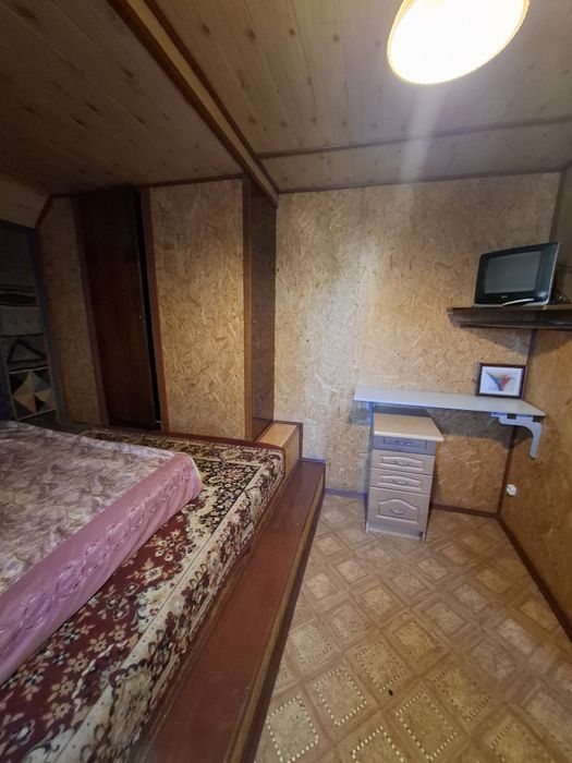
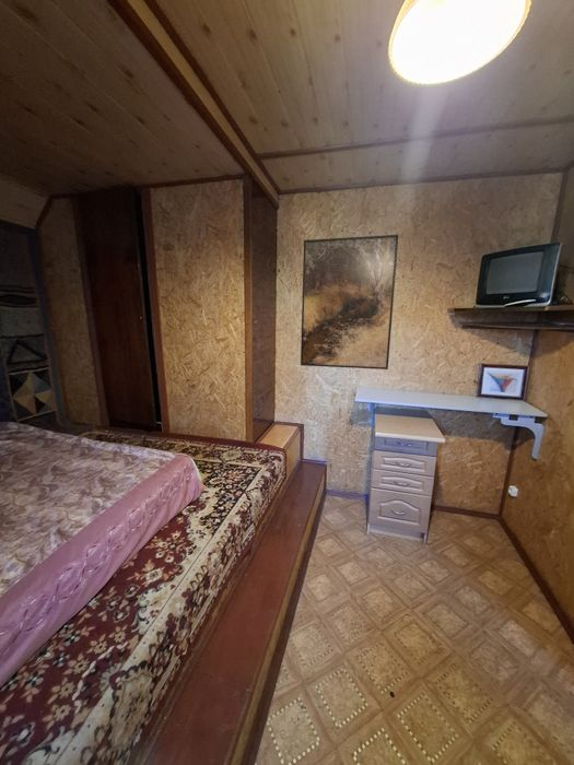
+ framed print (345, 305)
